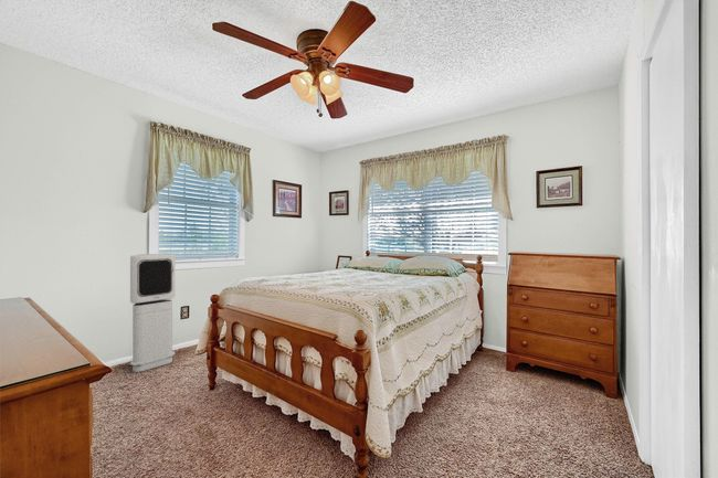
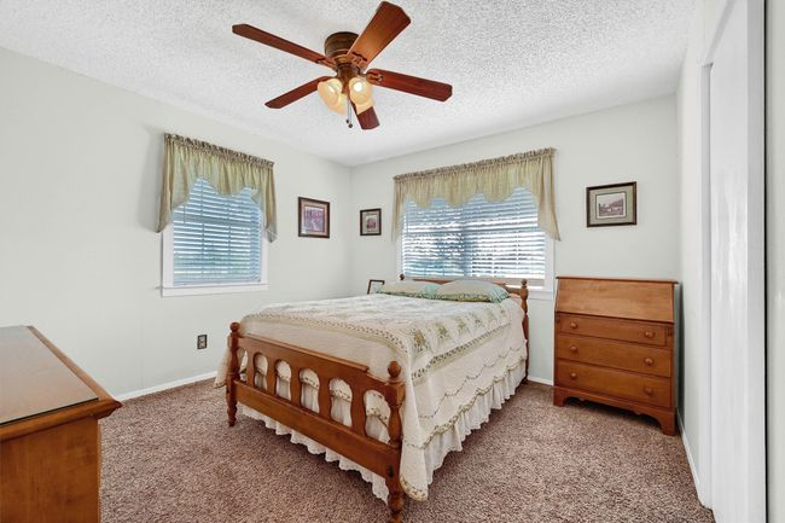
- air purifier (148, 308)
